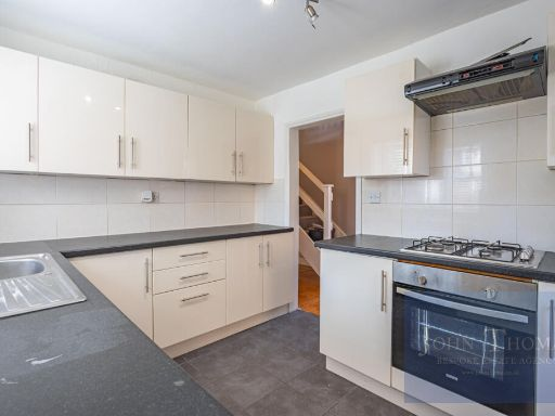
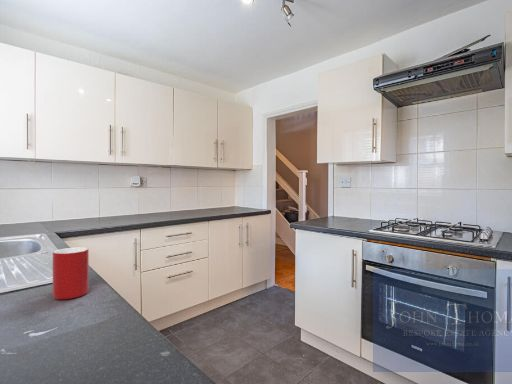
+ cup (70, 270)
